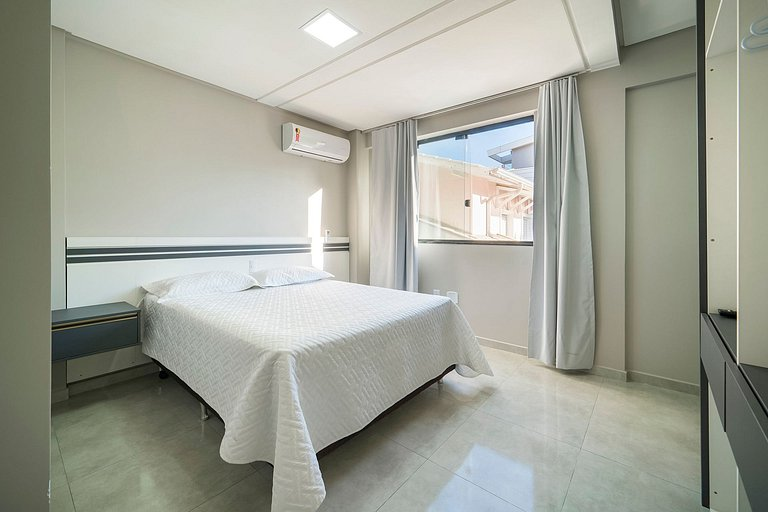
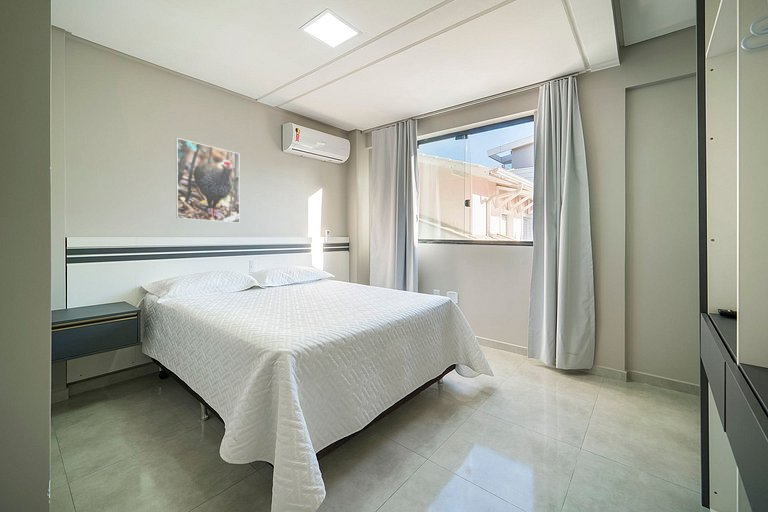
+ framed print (209, 183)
